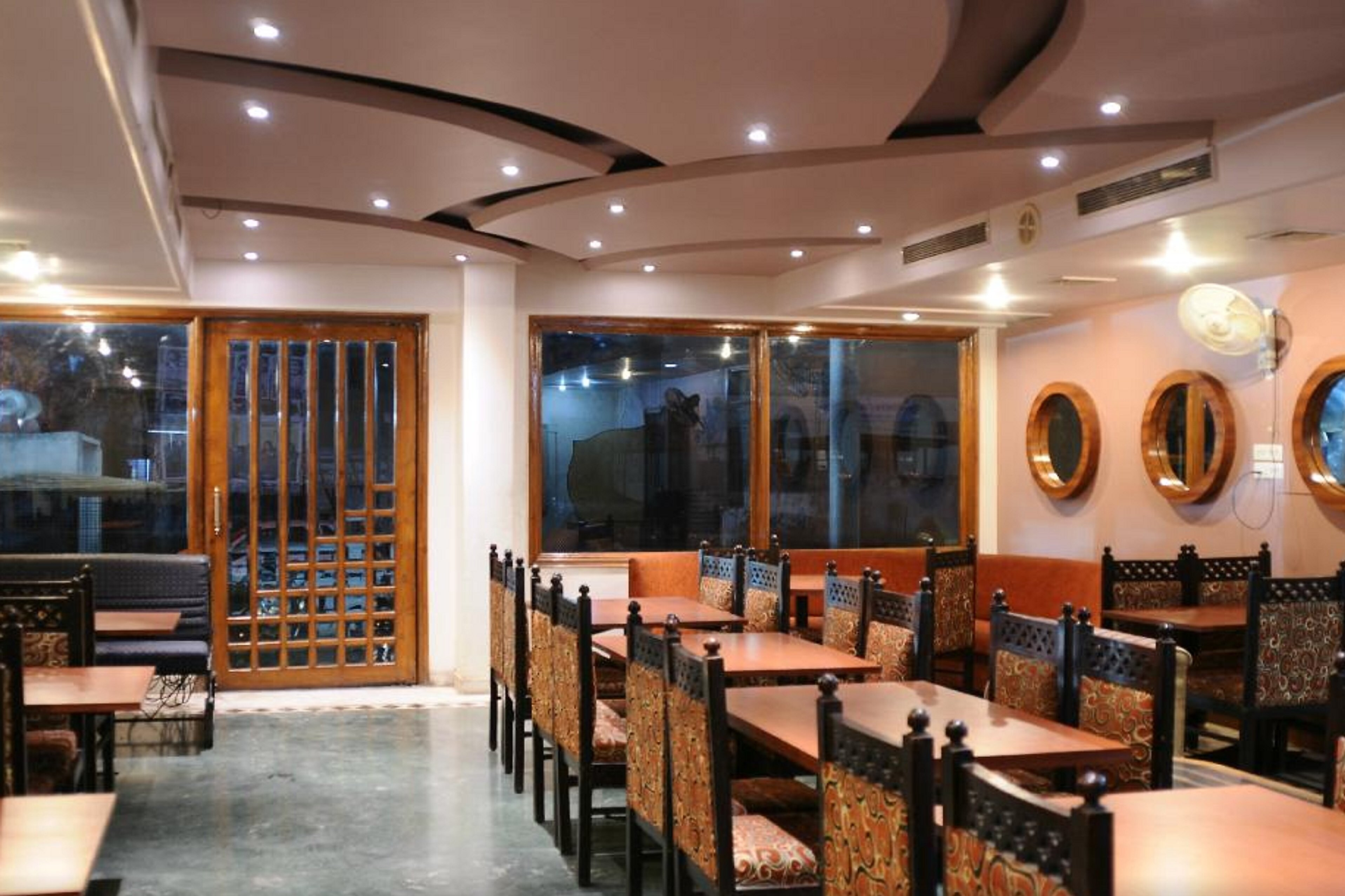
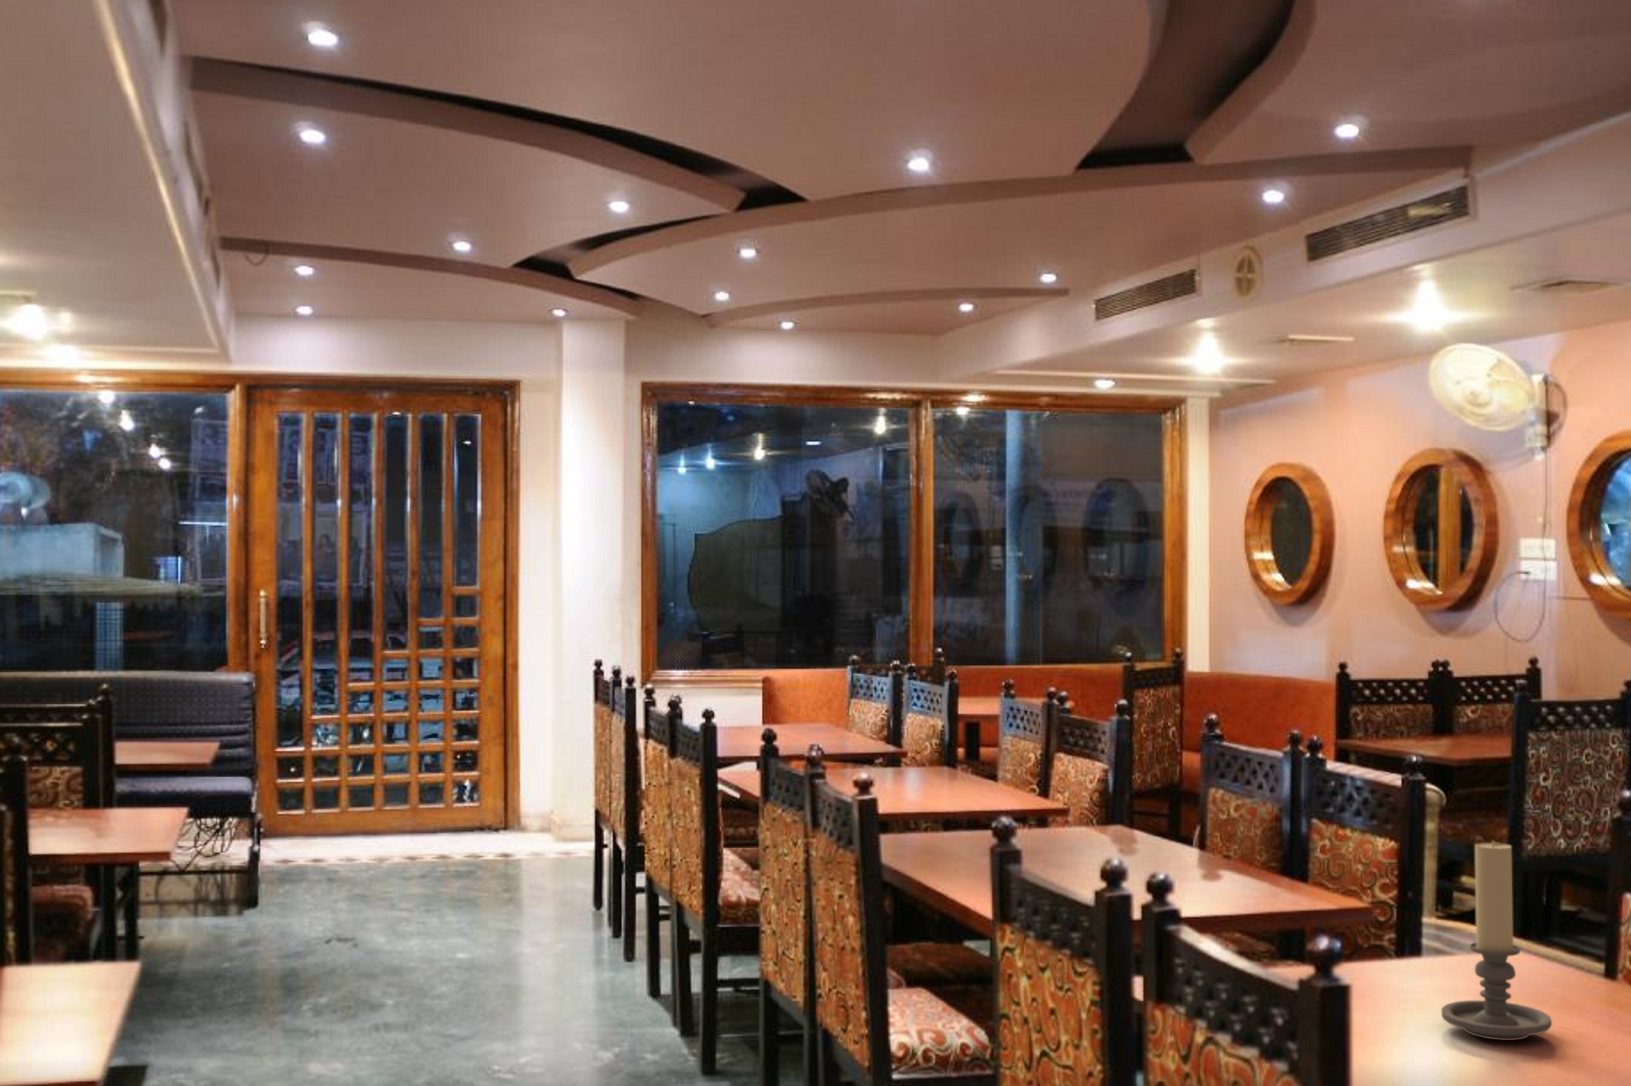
+ candle holder (1495, 933)
